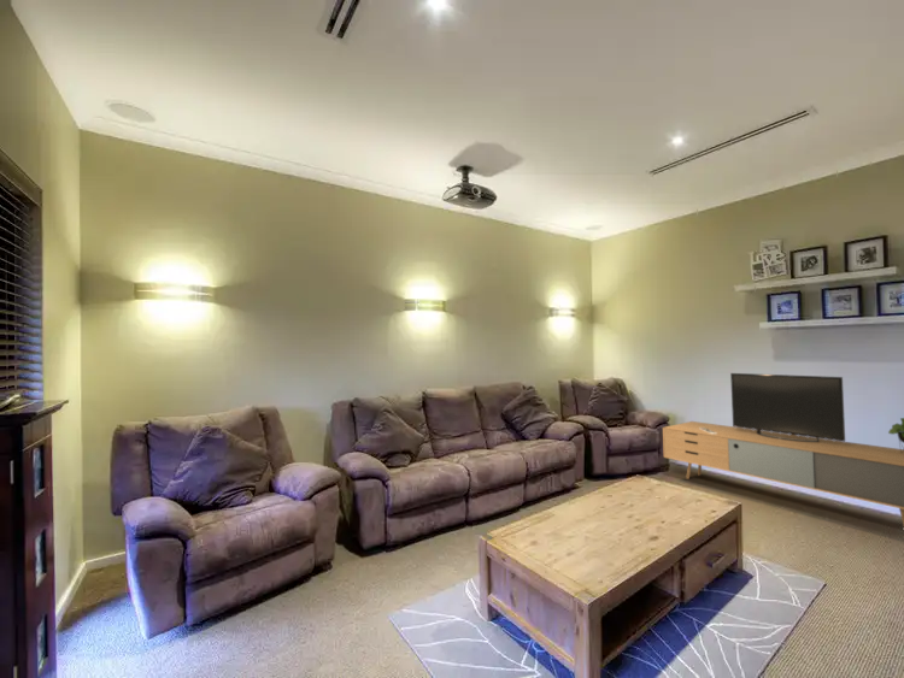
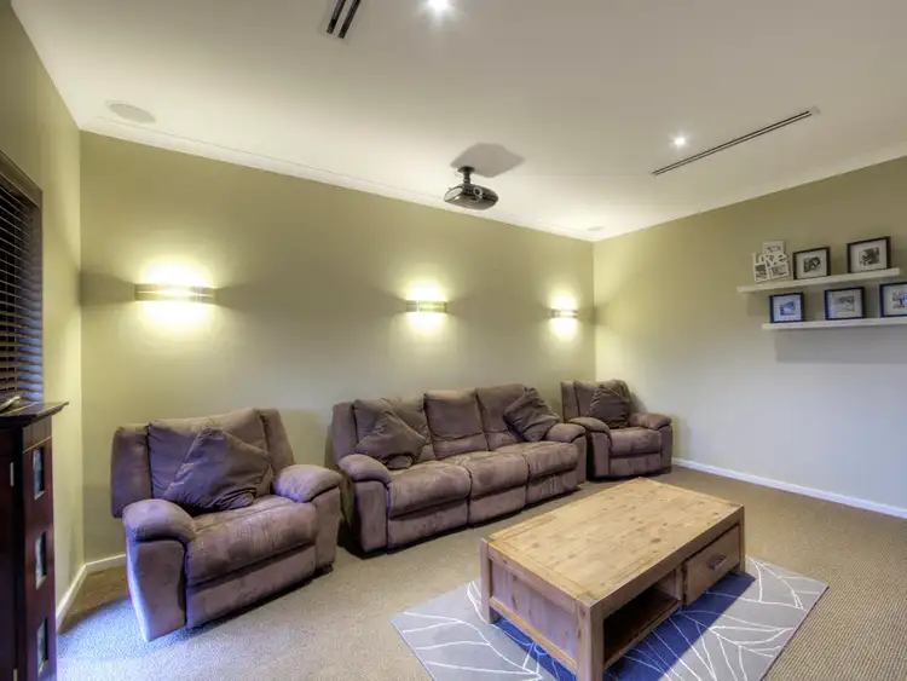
- media console (781, 436)
